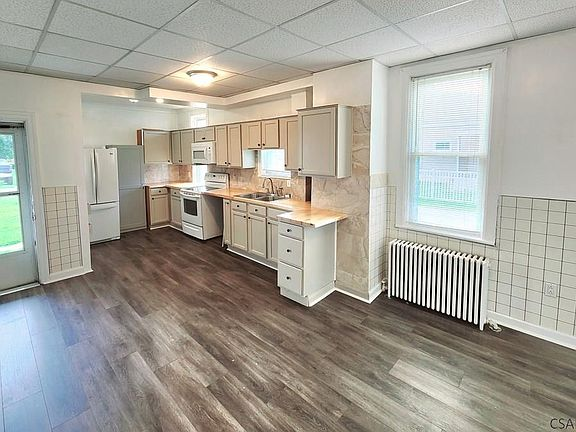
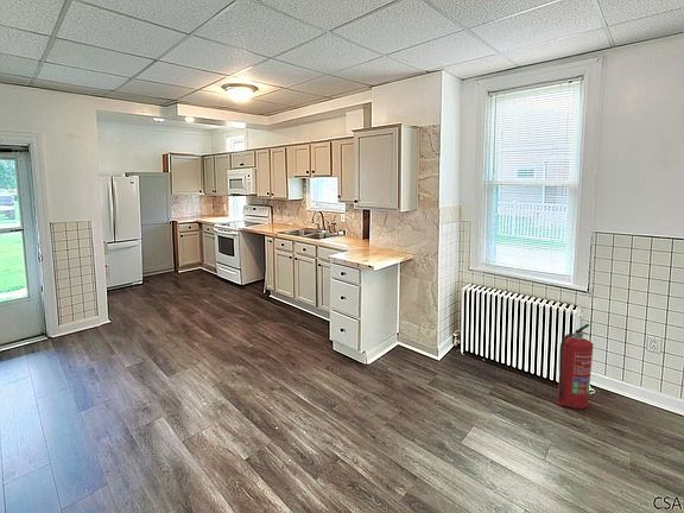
+ fire extinguisher (574, 363)
